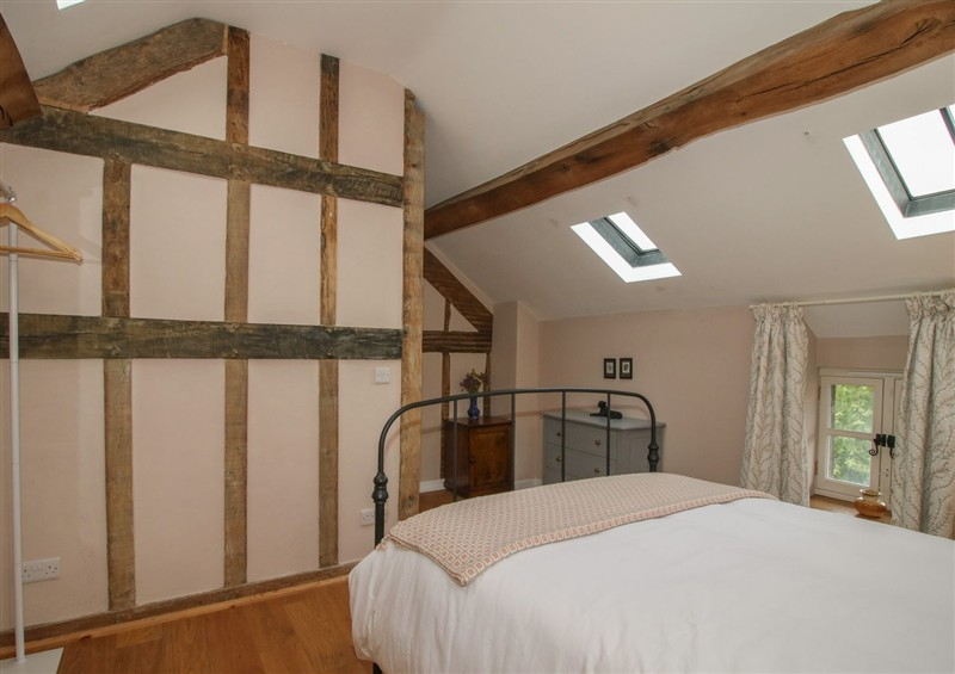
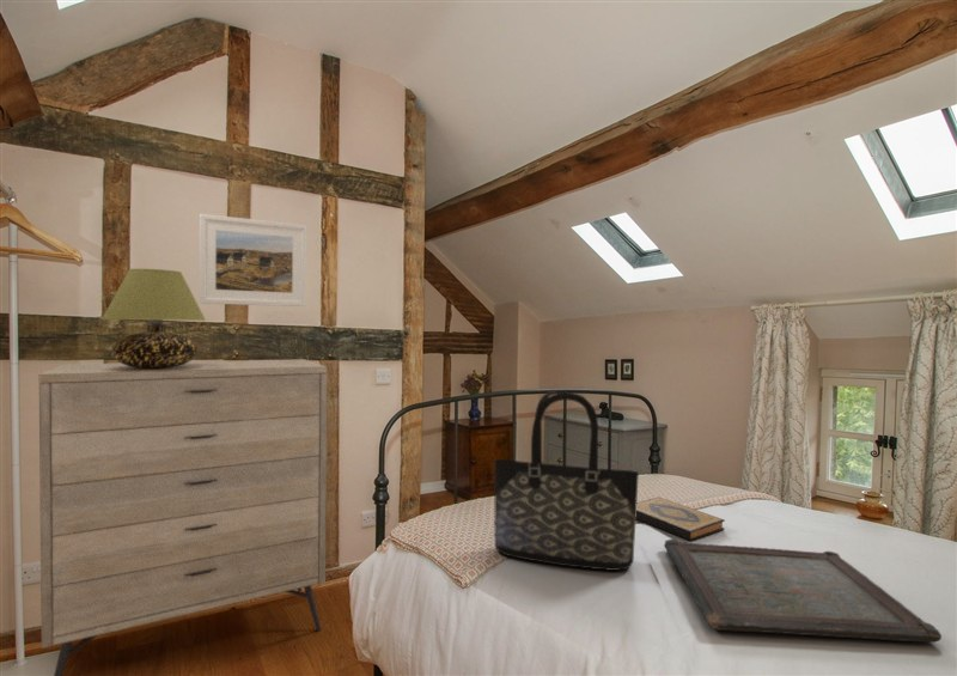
+ dresser (197, 503)
+ serving tray (780, 584)
+ tote bag (563, 475)
+ table lamp (156, 318)
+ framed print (255, 262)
+ hardback book (672, 517)
